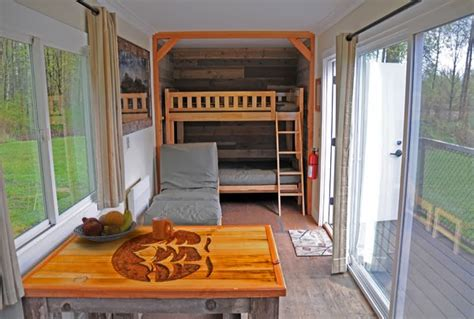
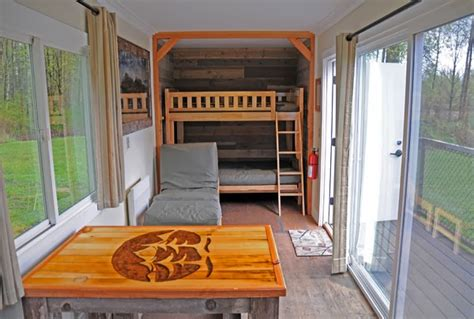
- mug (163, 227)
- fruit bowl (105, 224)
